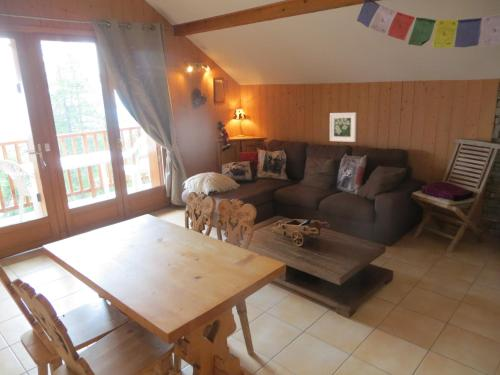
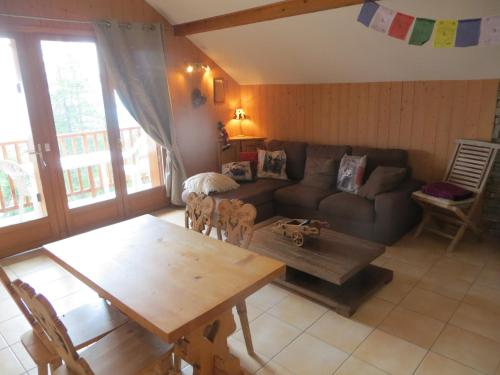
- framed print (342, 127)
